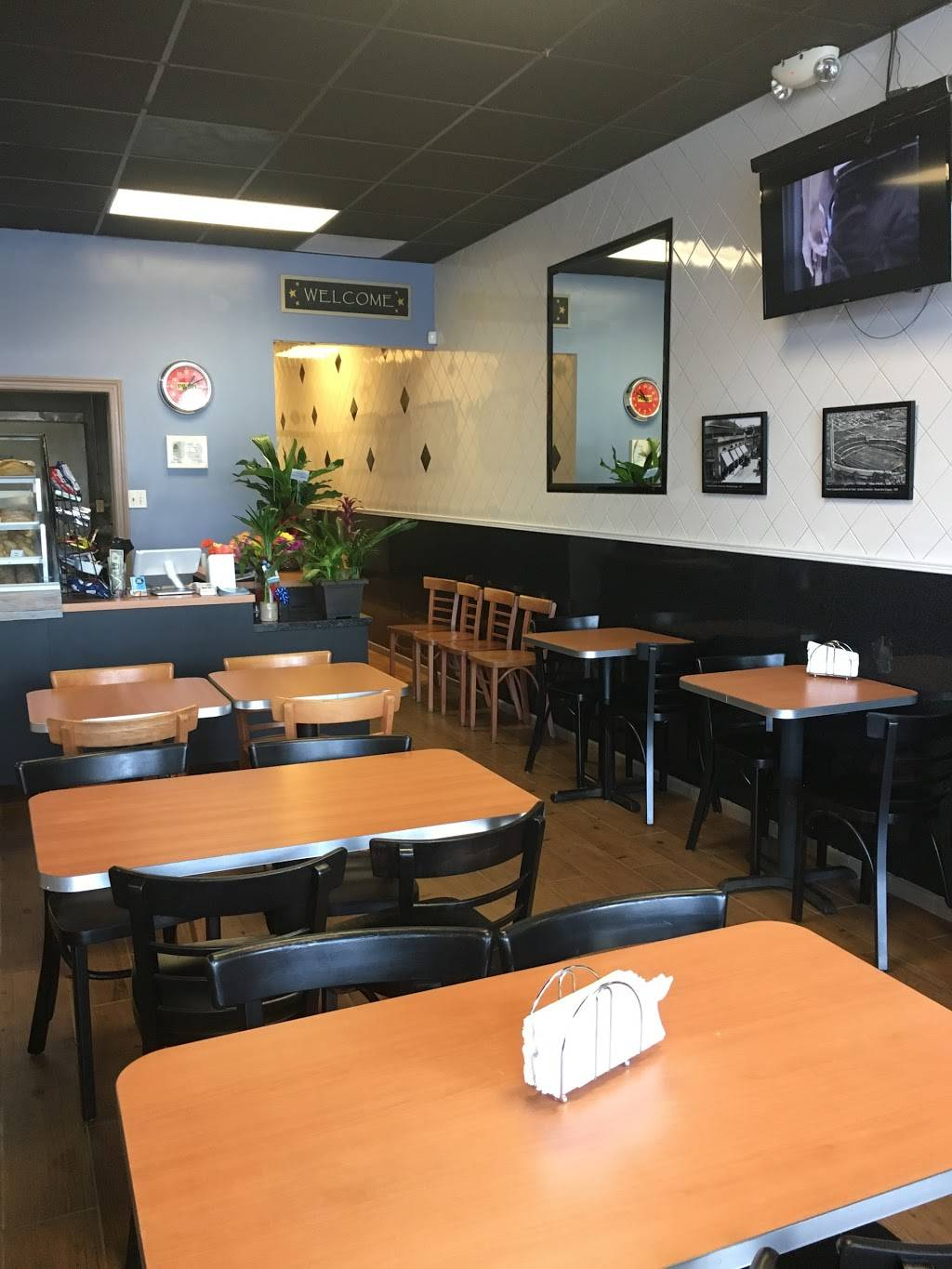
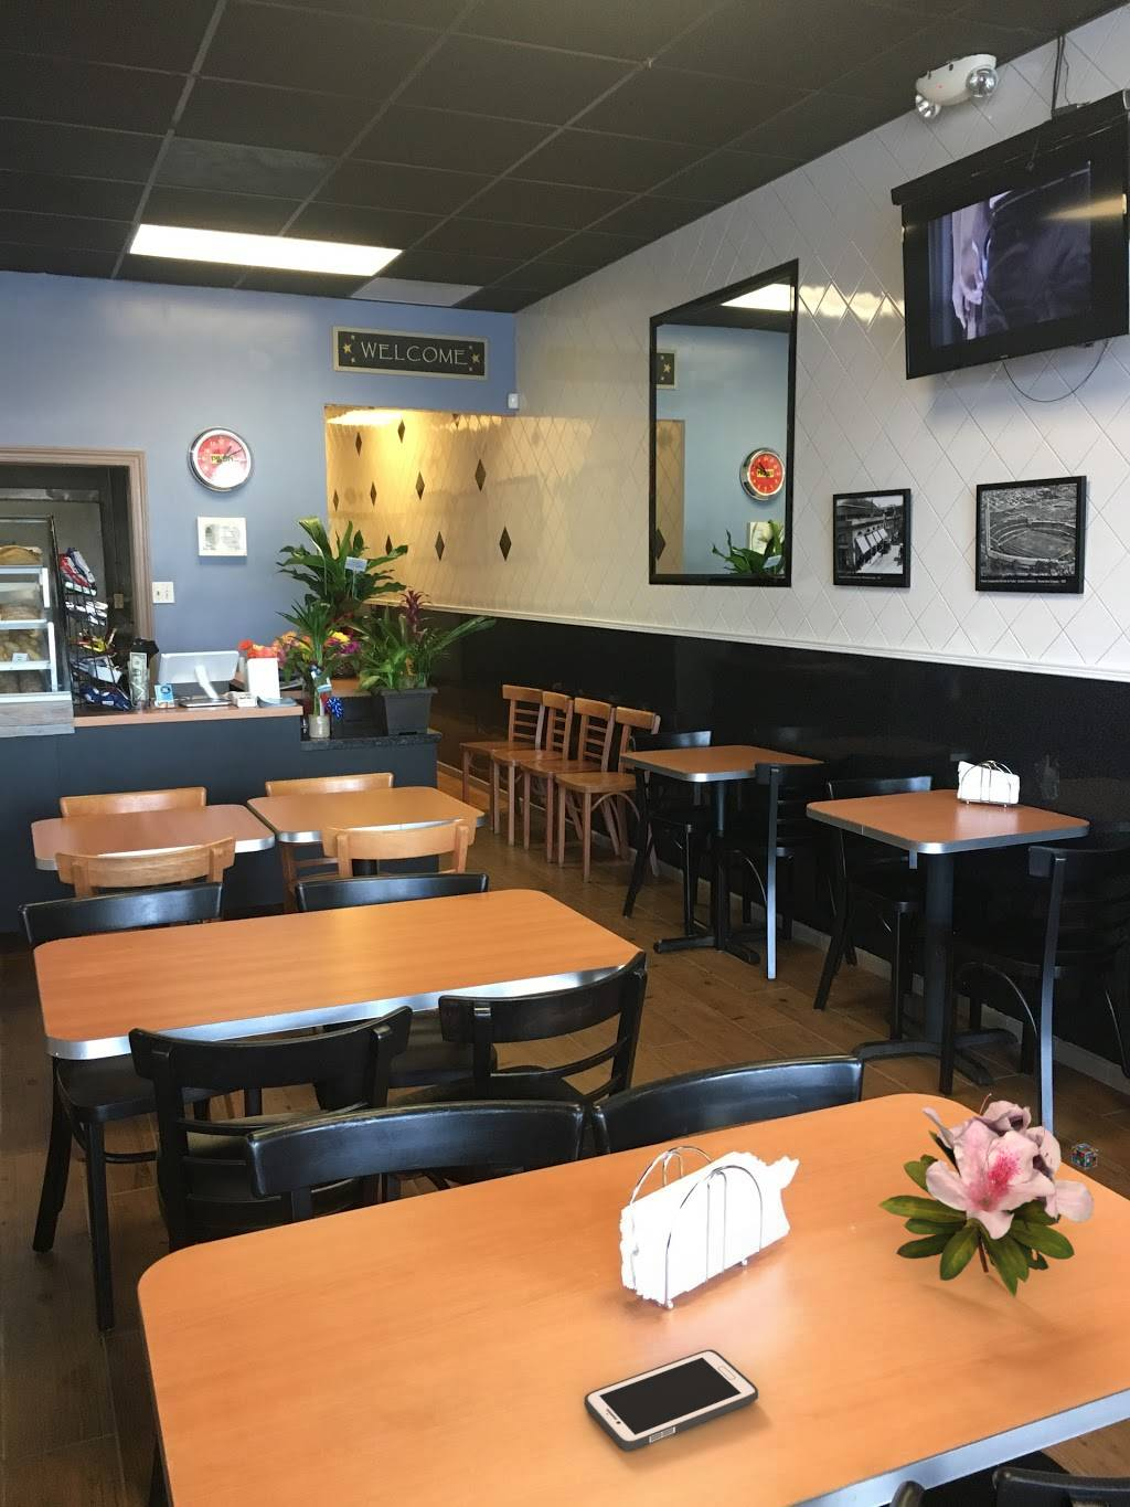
+ cell phone (671, 1398)
+ flower (1001, 1182)
